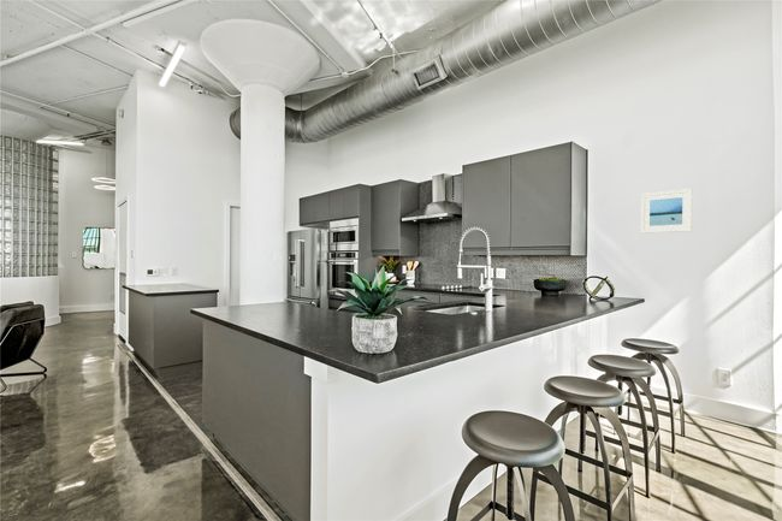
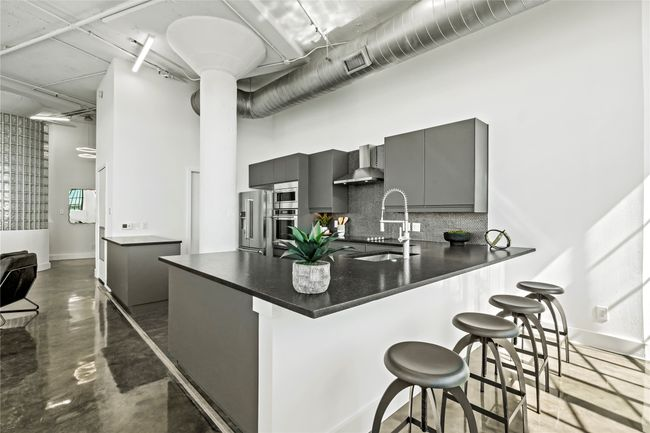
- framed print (665, 212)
